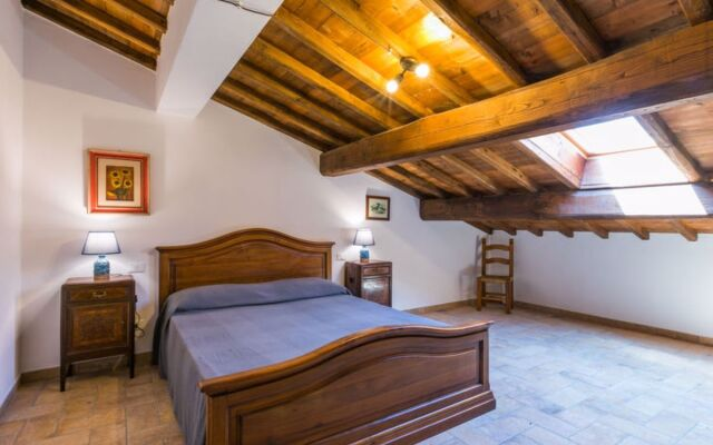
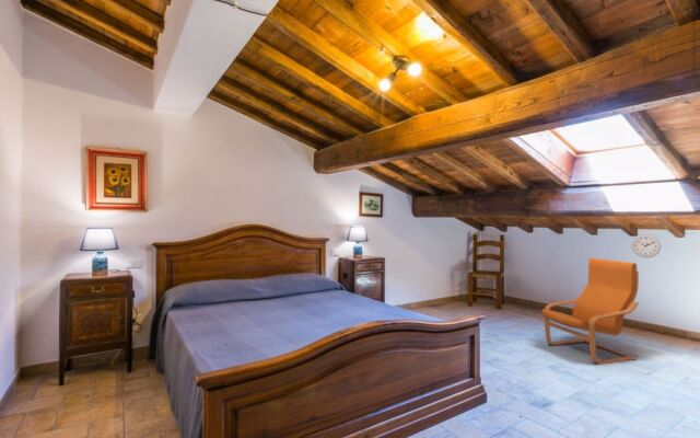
+ wall clock (645, 245)
+ armchair (588, 306)
